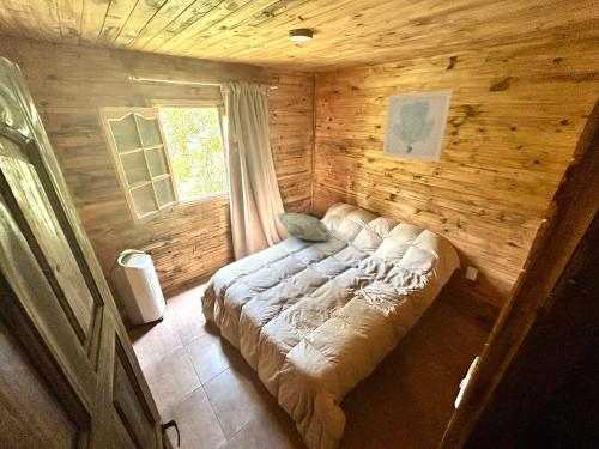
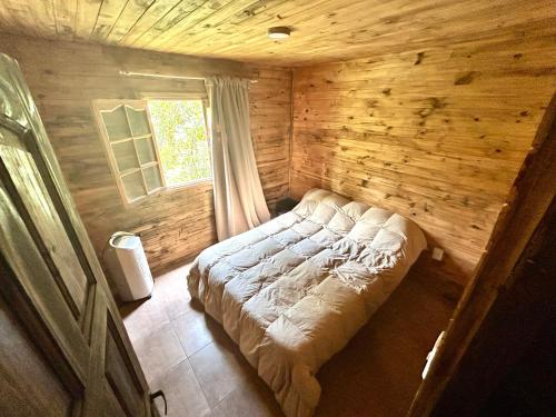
- decorative pillow (302, 226)
- wall art (412, 127)
